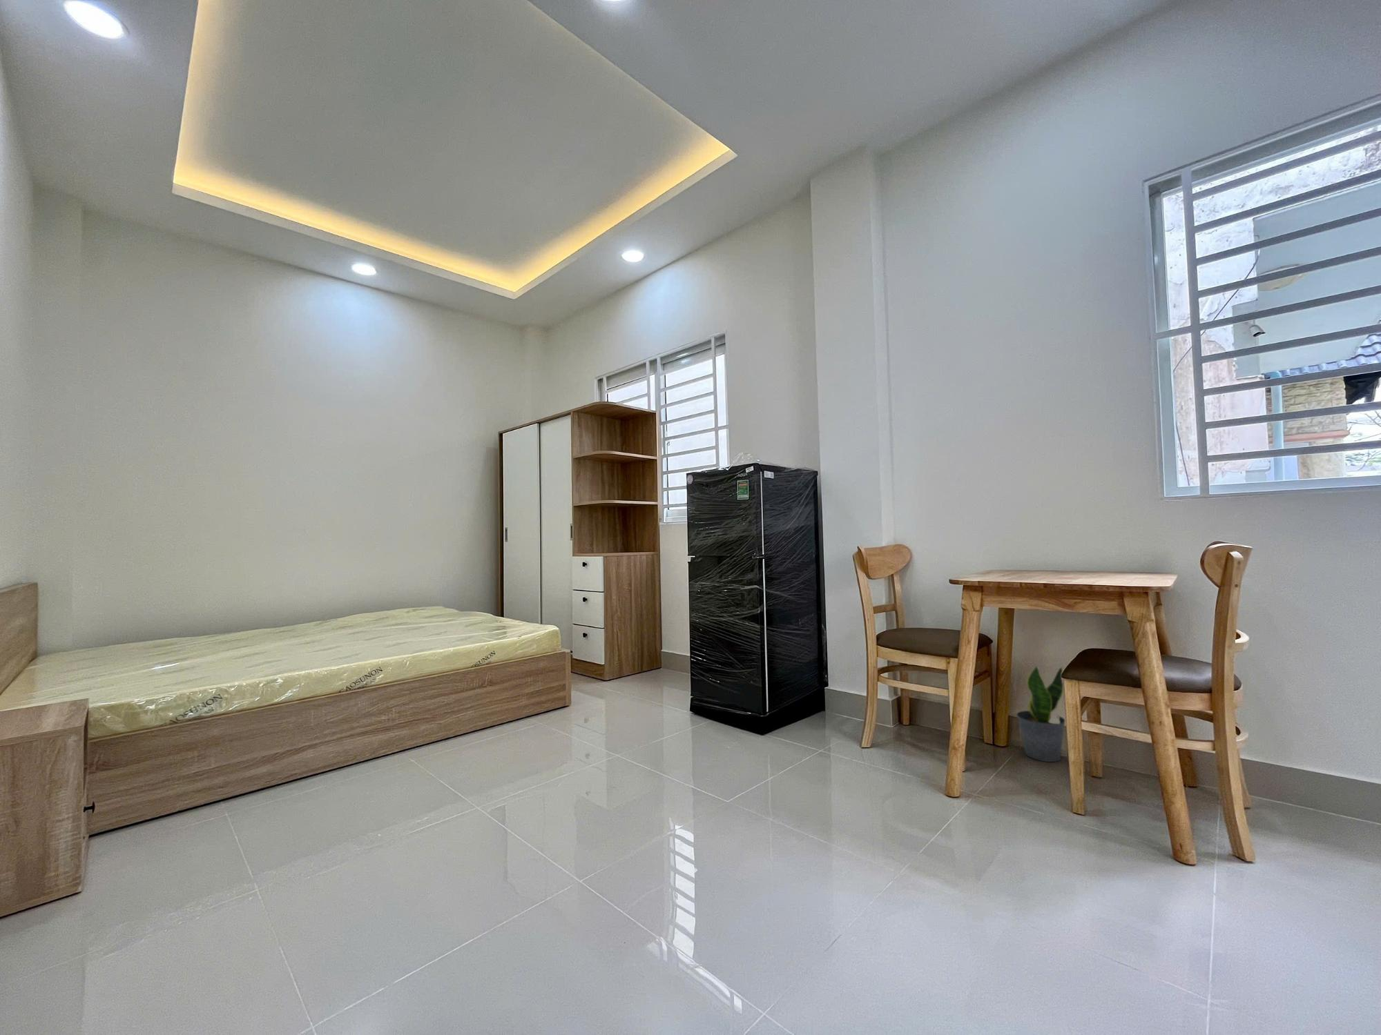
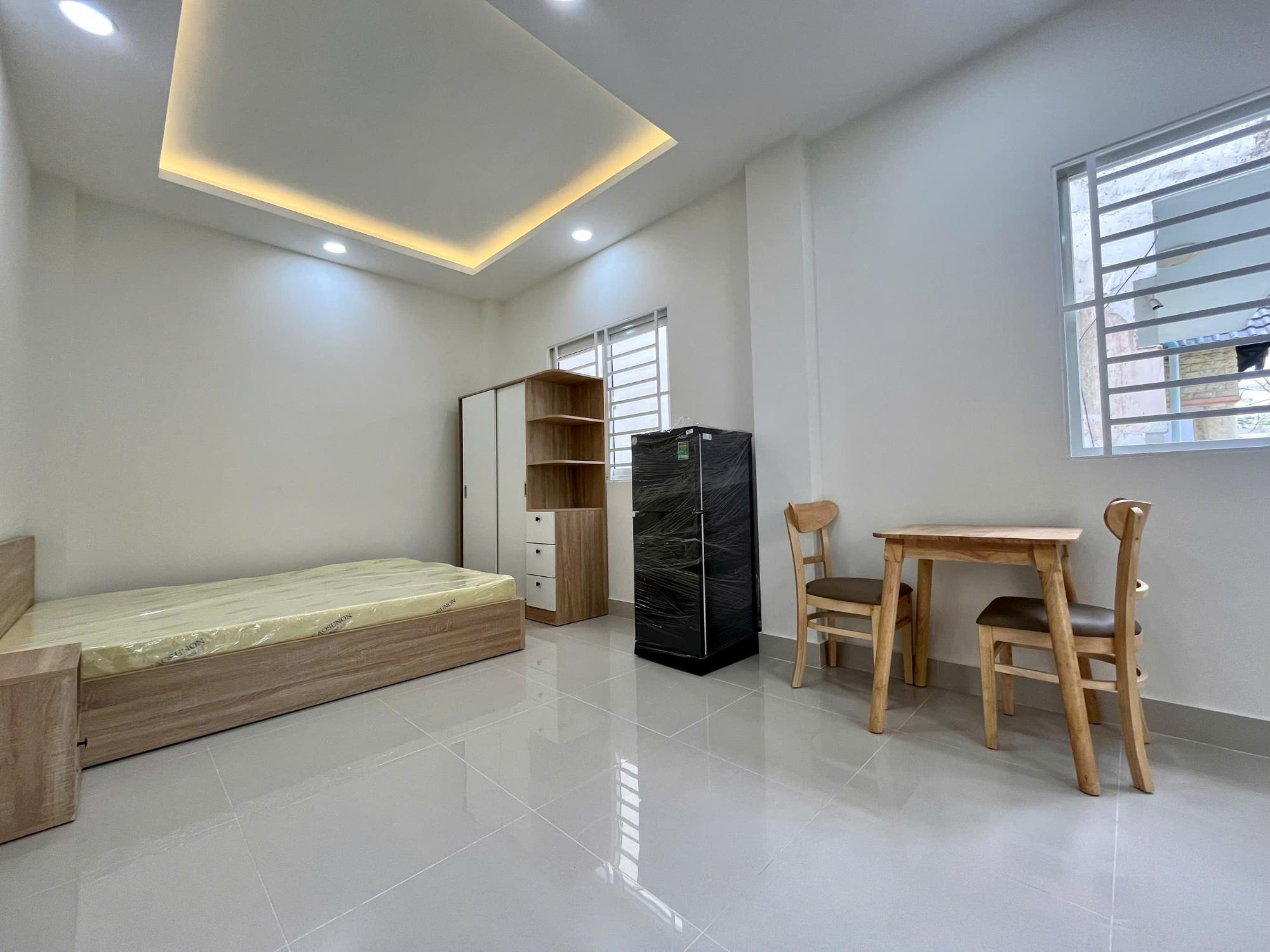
- potted plant (1040, 709)
